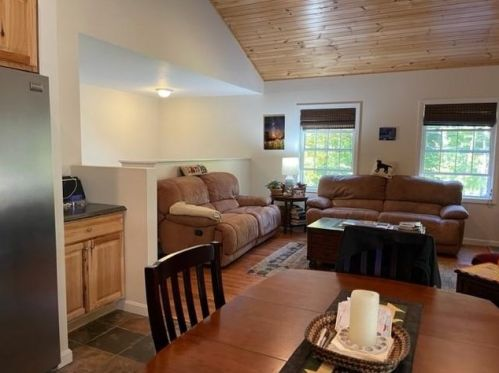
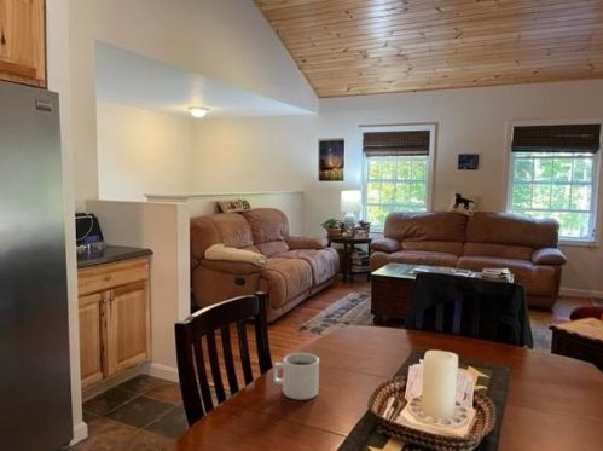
+ mug (296, 375)
